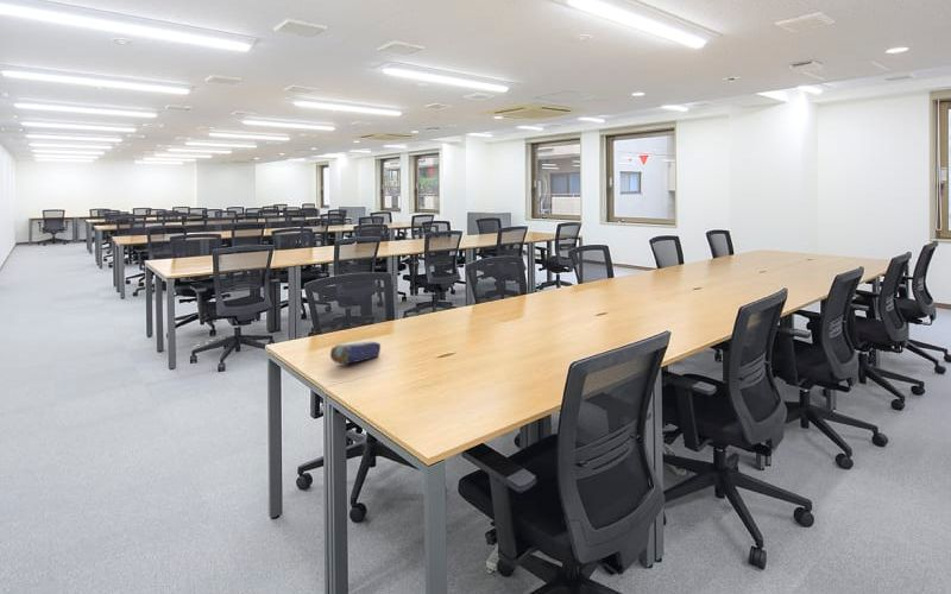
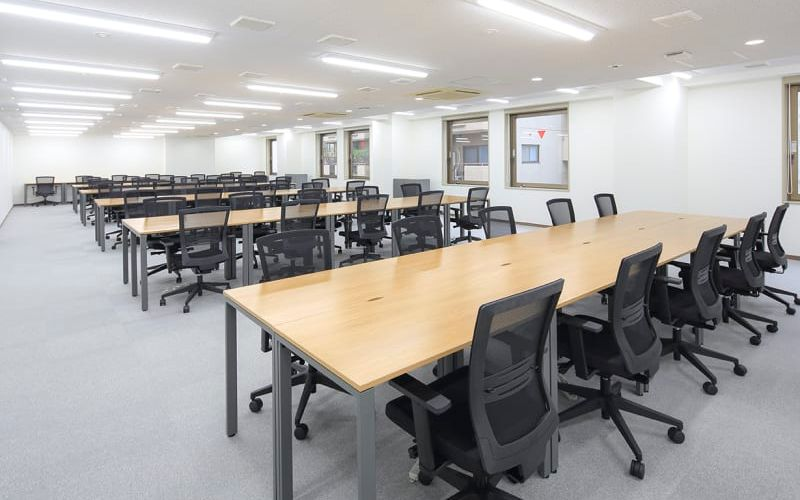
- pencil case (355, 350)
